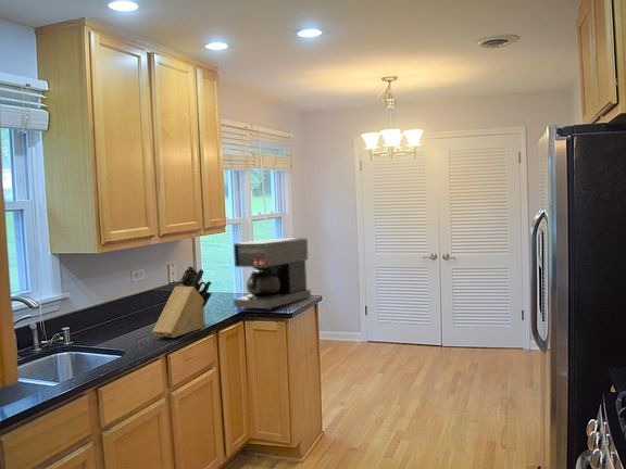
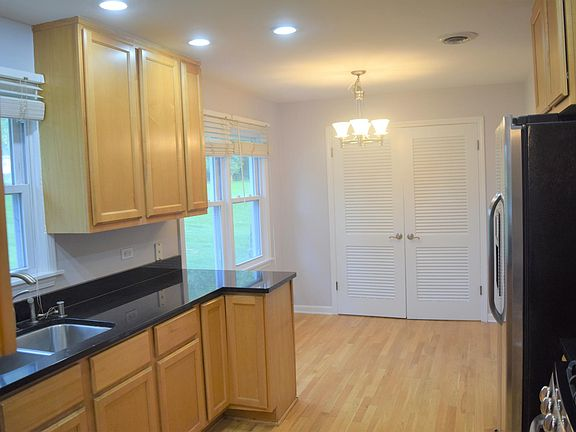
- coffee maker (273, 271)
- knife block (183, 299)
